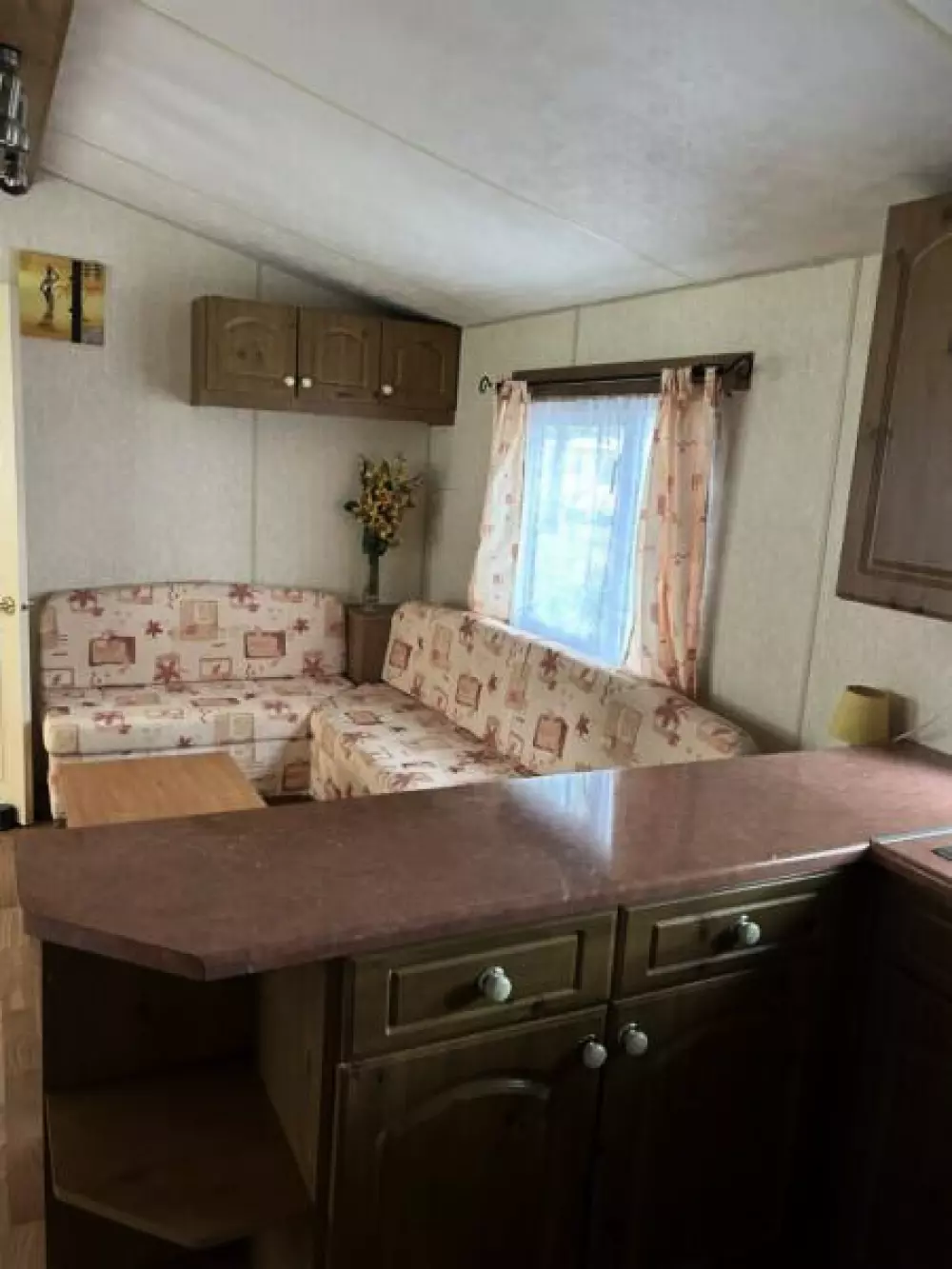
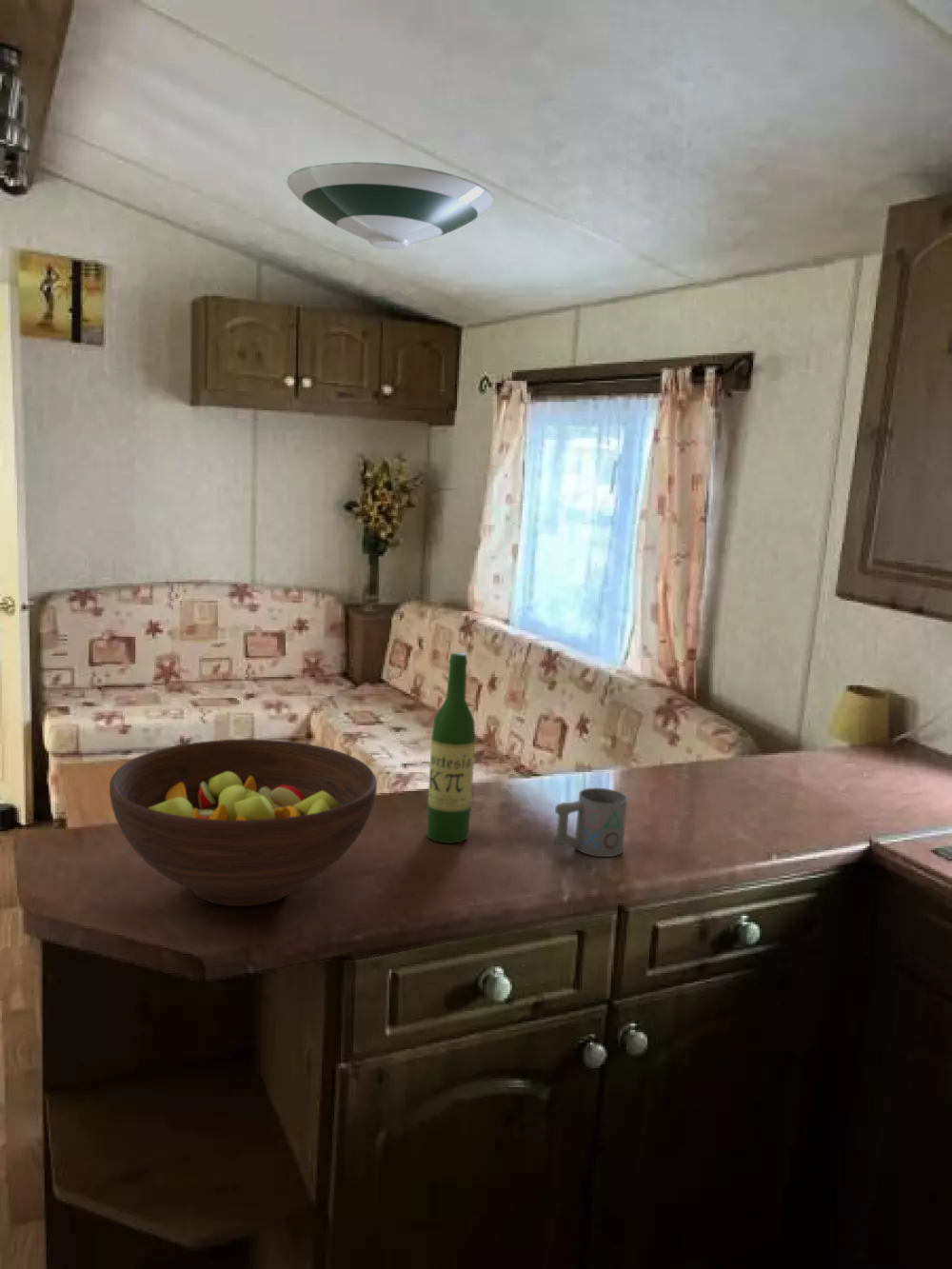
+ wine bottle (452, 746)
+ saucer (389, 219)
+ mug (589, 823)
+ fruit bowl (246, 832)
